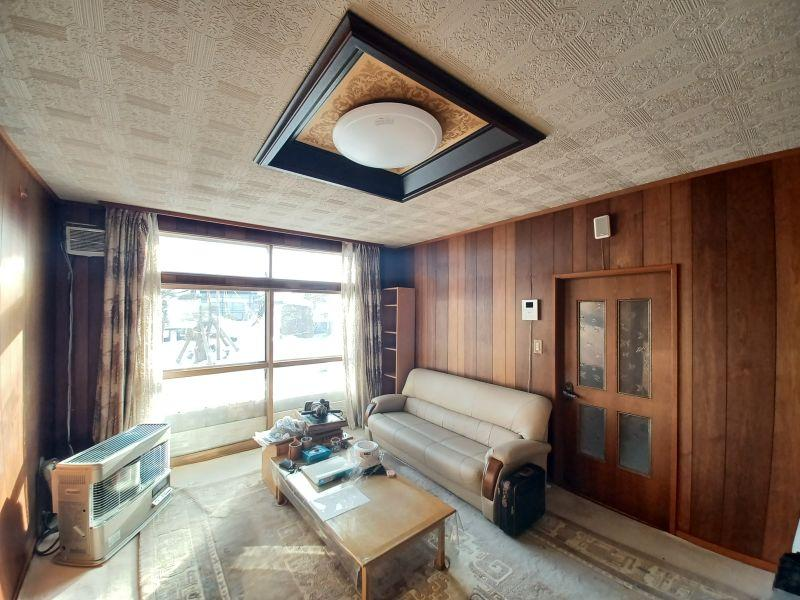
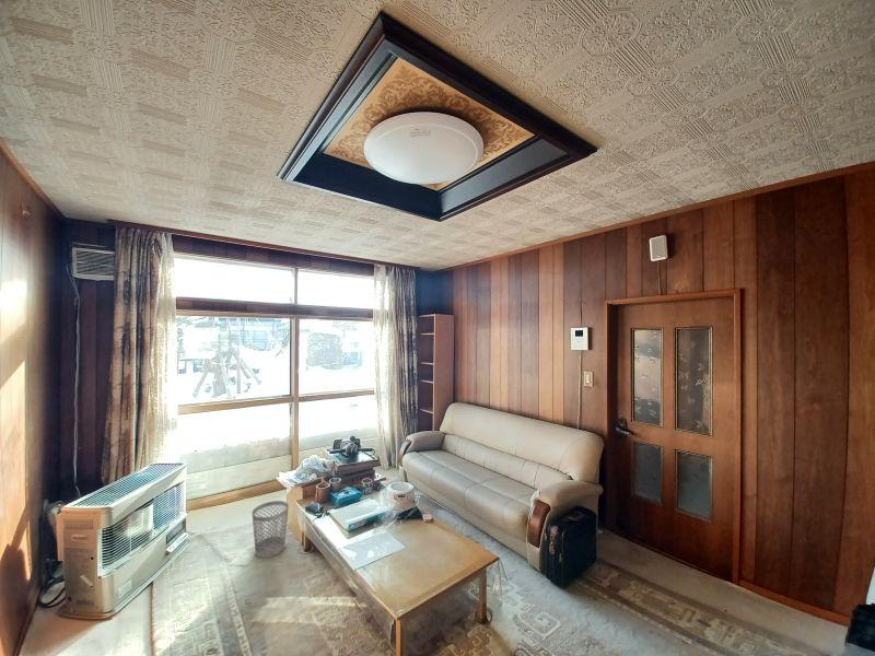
+ wastebasket (270, 529)
